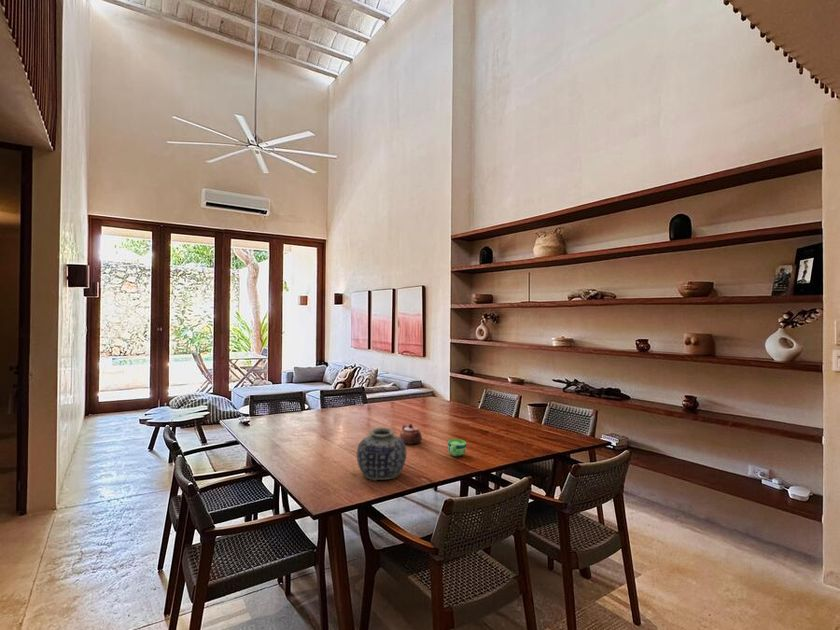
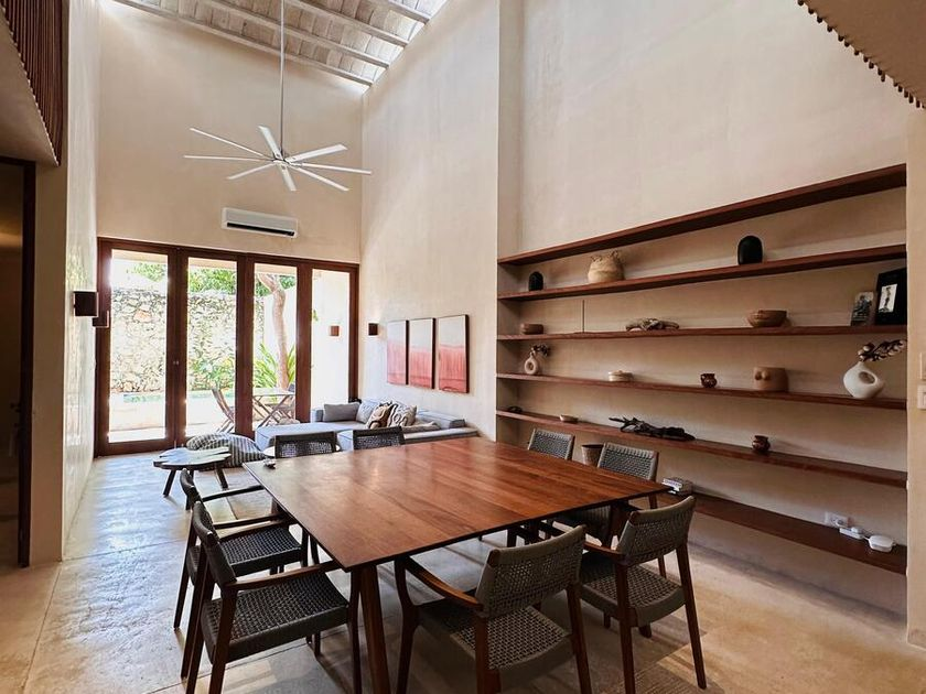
- vase (381, 452)
- teapot (410, 432)
- cup (456, 448)
